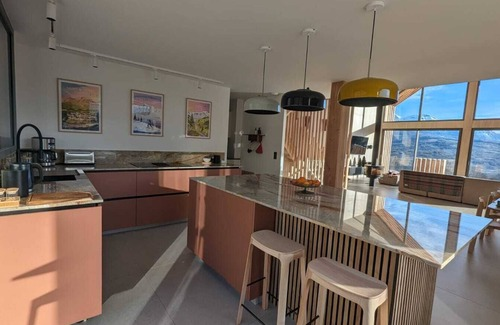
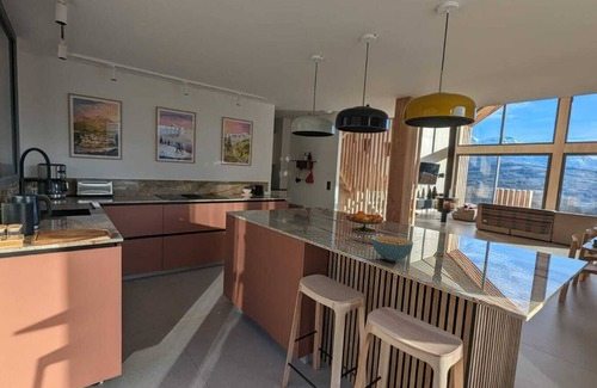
+ cereal bowl (392, 250)
